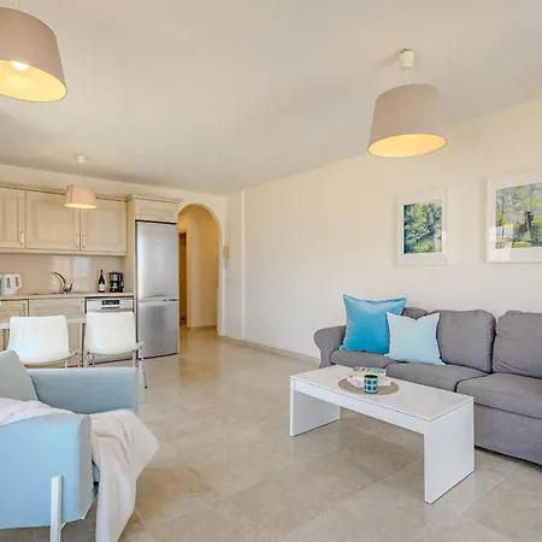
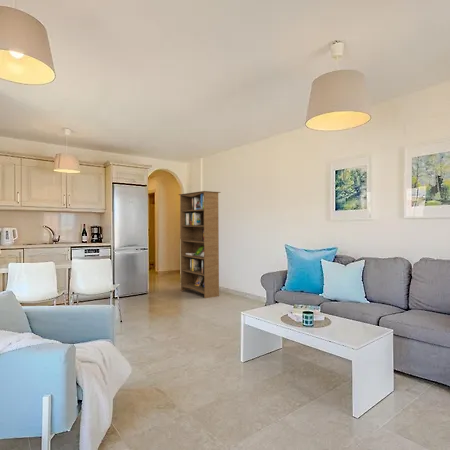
+ bookcase (198, 243)
